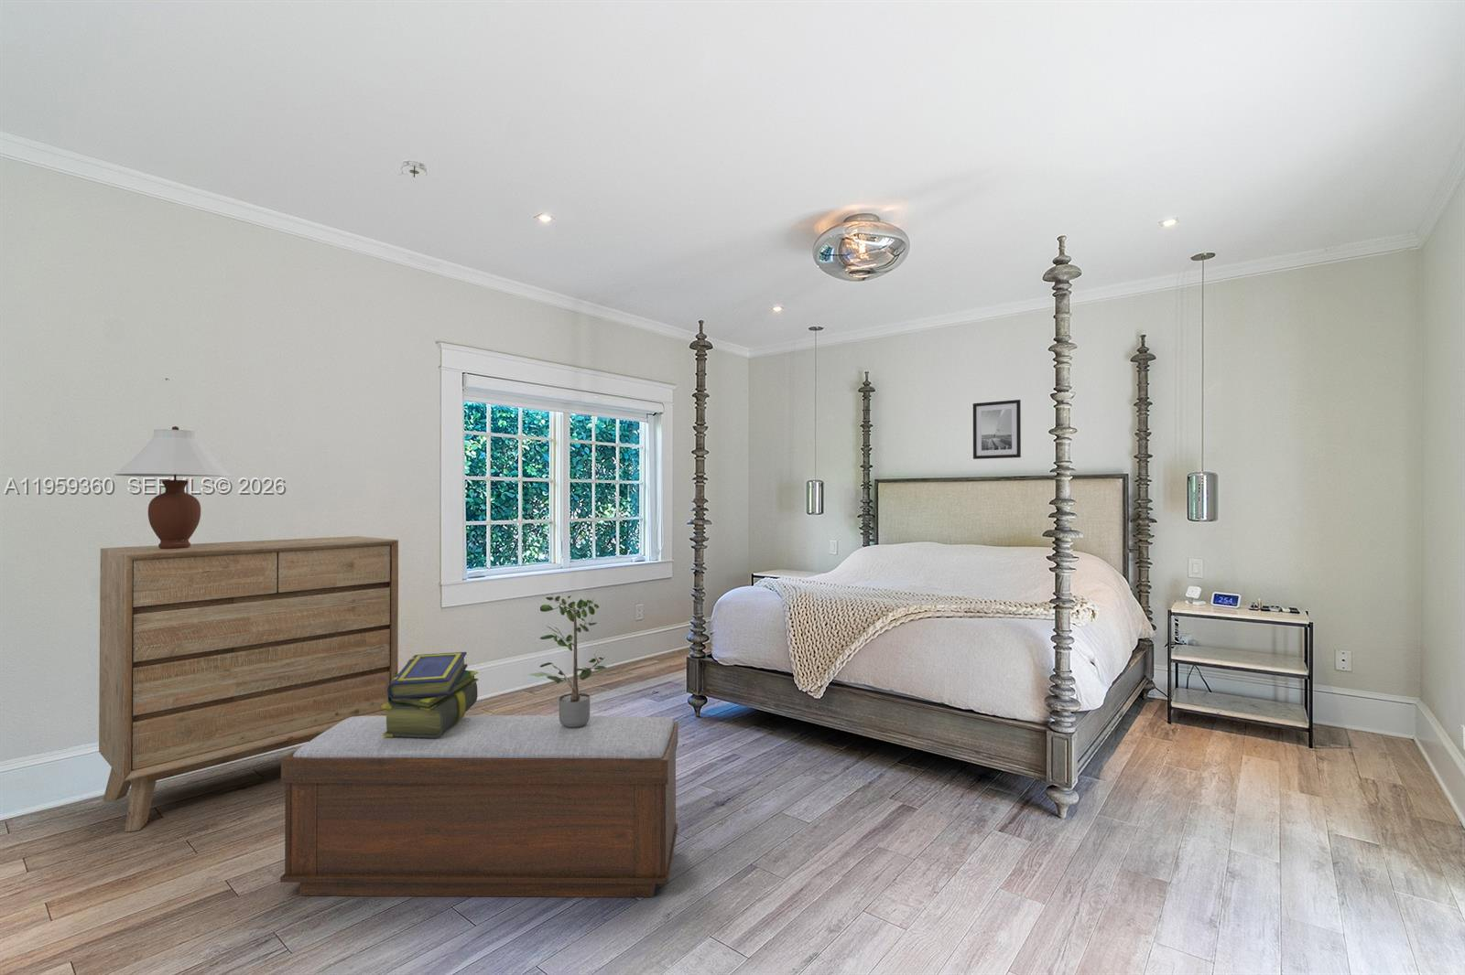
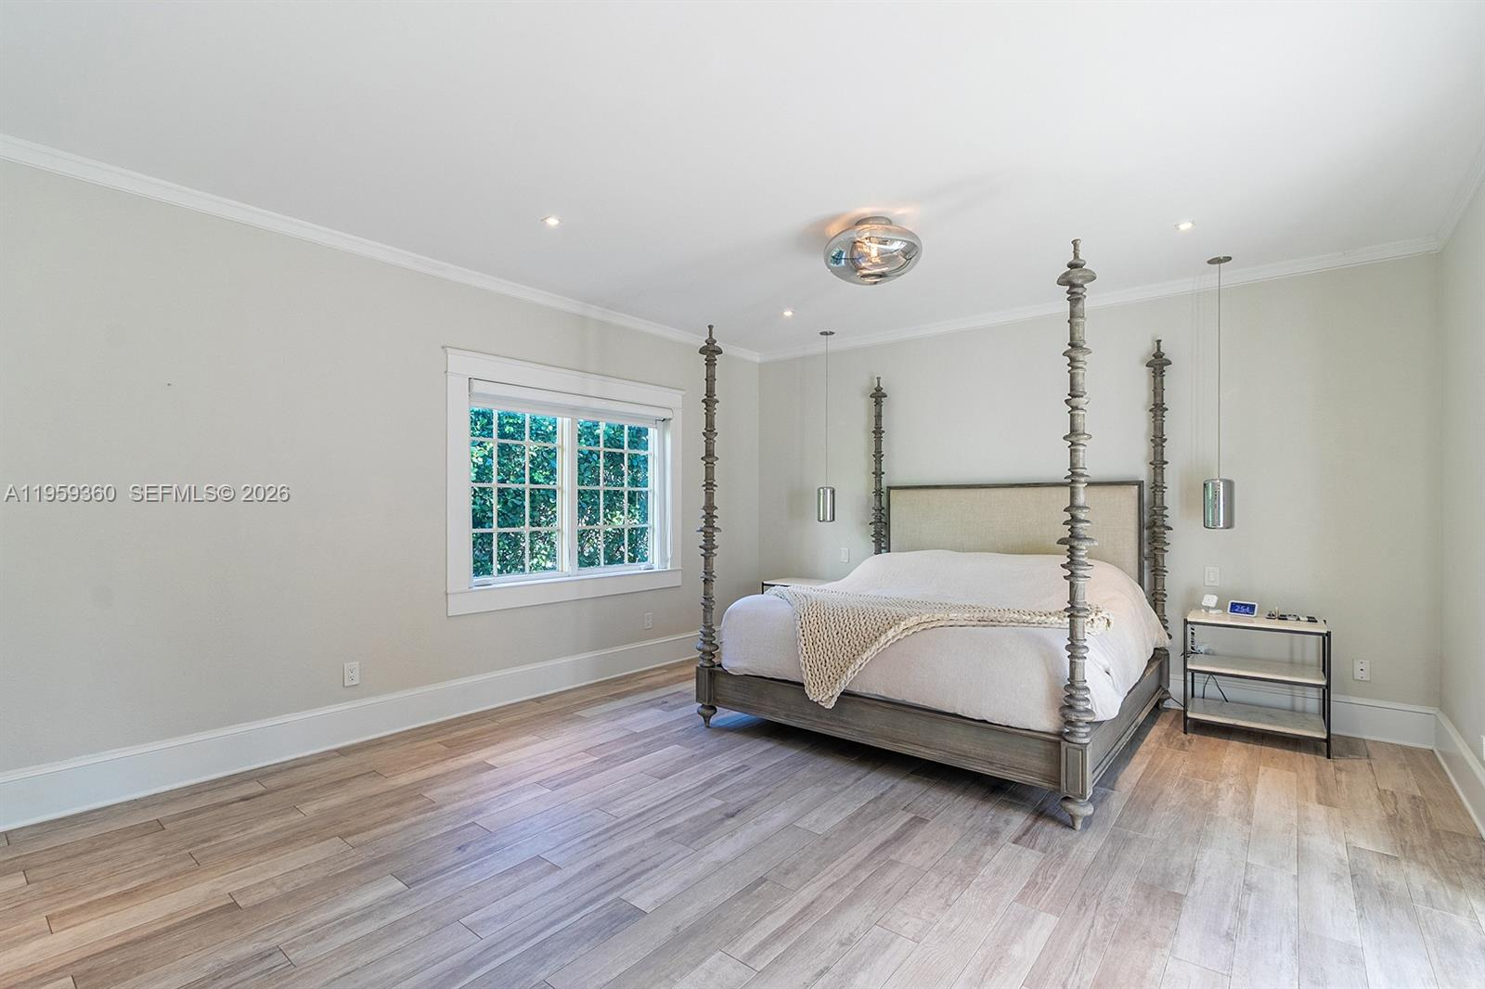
- wall art (997, 430)
- bench (495, 798)
- table lamp (175, 486)
- stack of books (434, 693)
- smoke detector (413, 169)
- potted plant (570, 650)
- dresser (260, 658)
